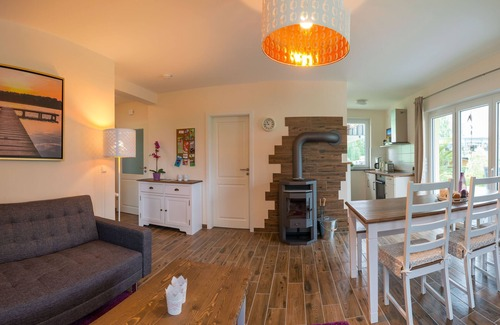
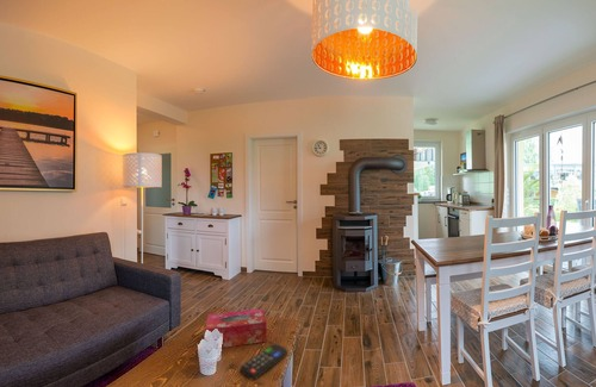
+ tissue box (236, 327)
+ remote control (265, 360)
